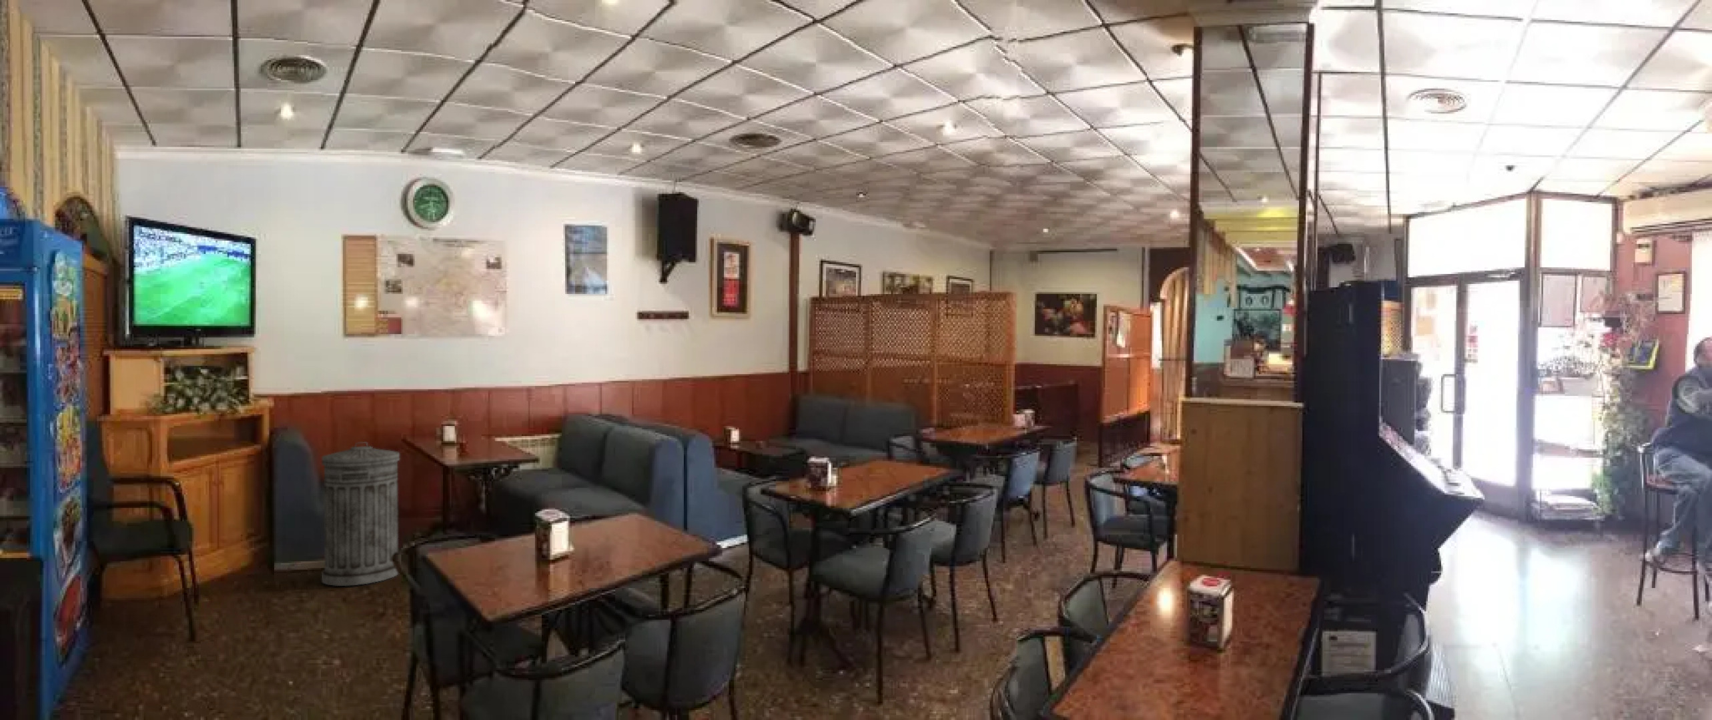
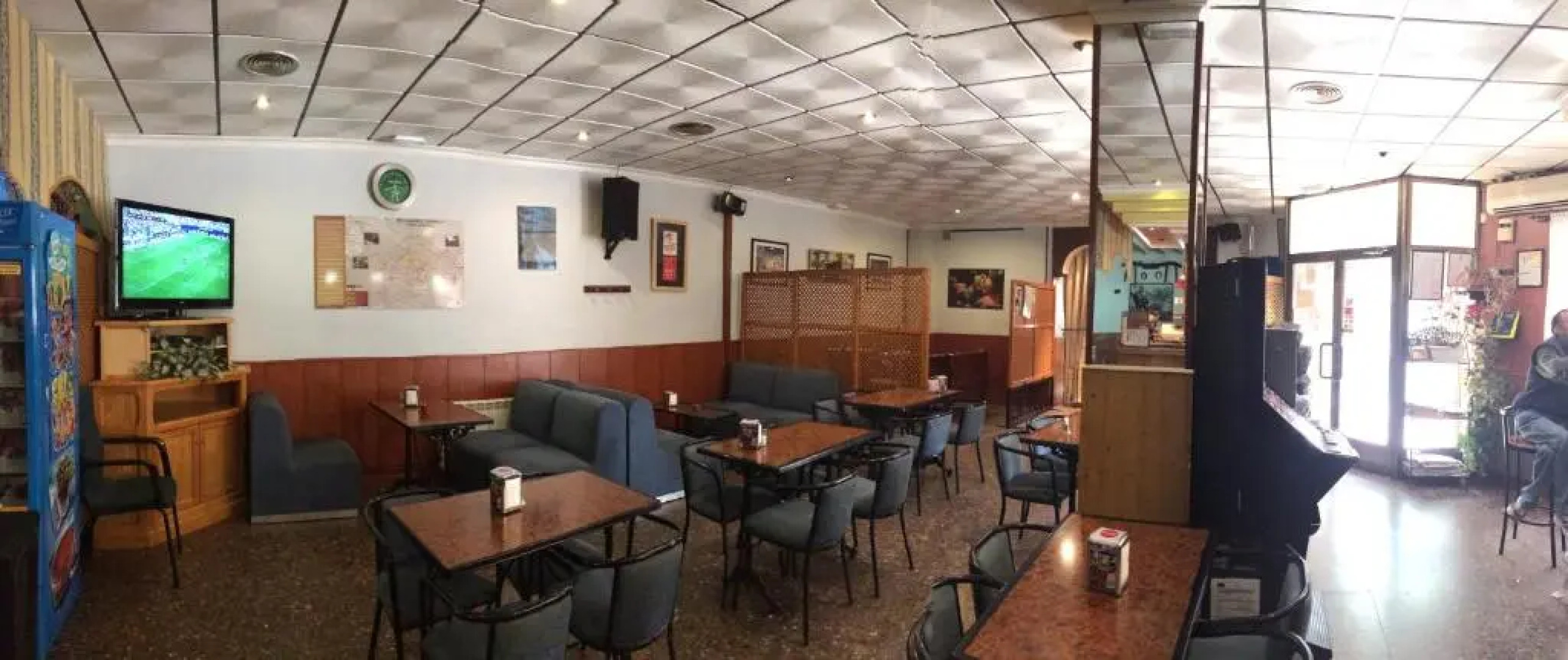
- trash can (361, 508)
